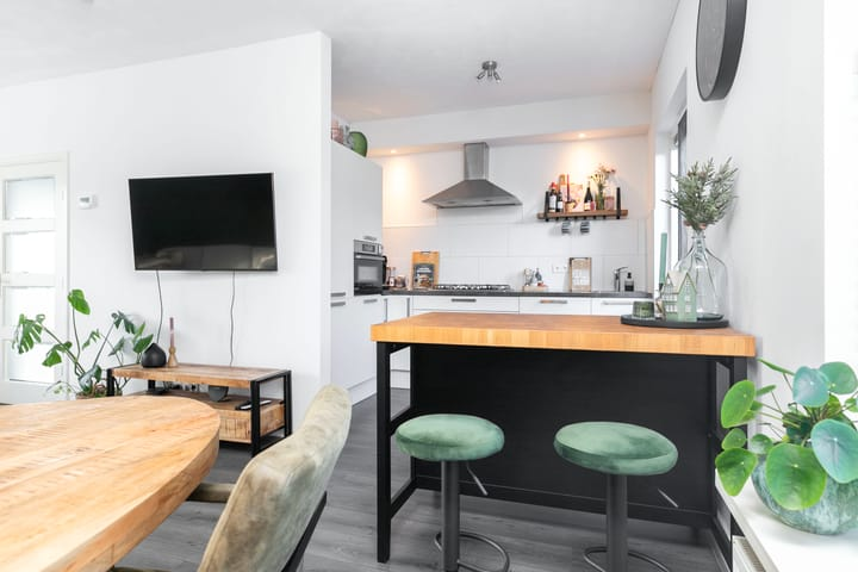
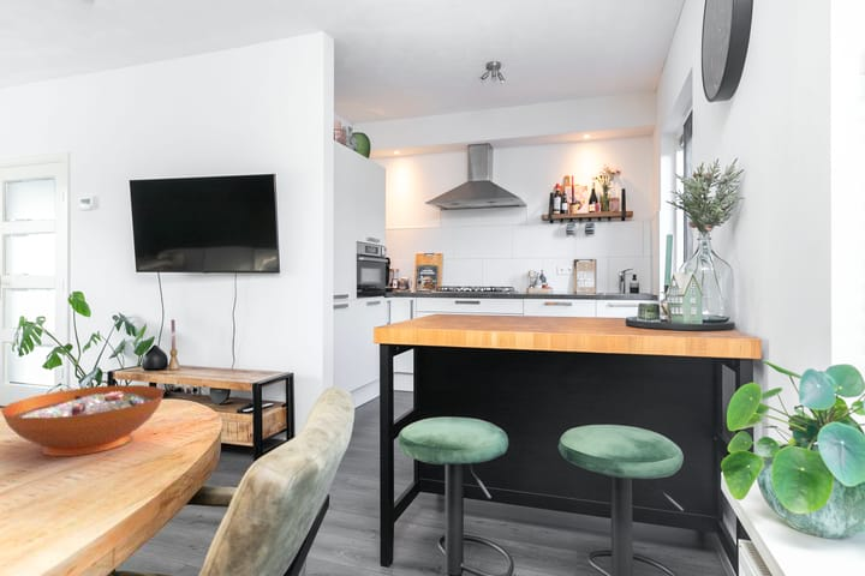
+ decorative bowl (89, 420)
